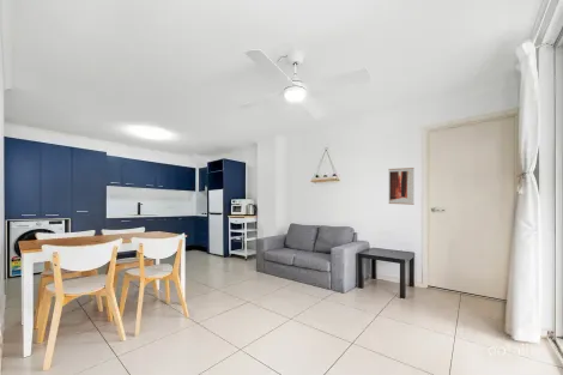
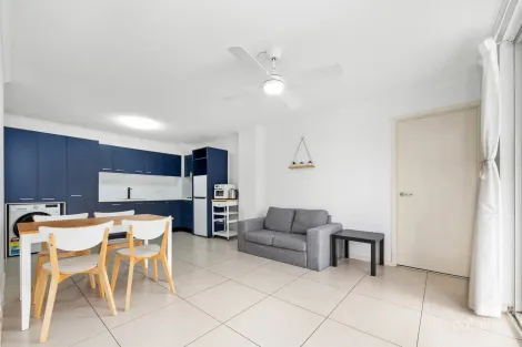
- wall art (400, 186)
